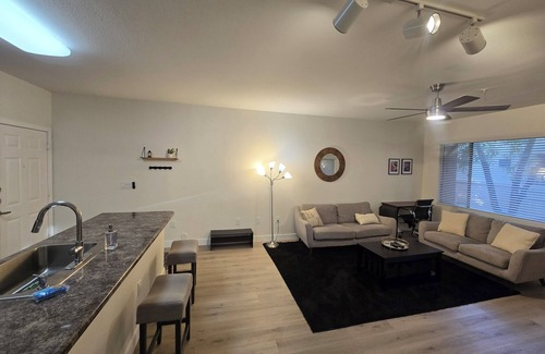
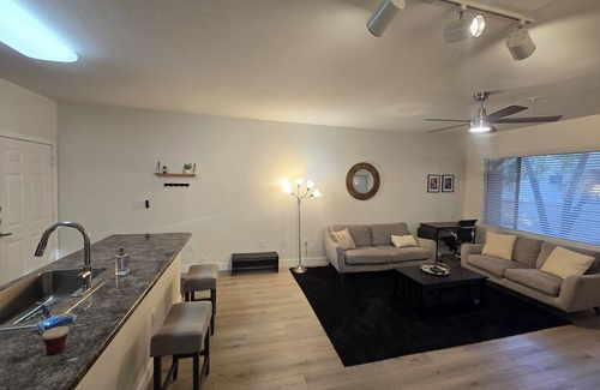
+ cup (46, 335)
